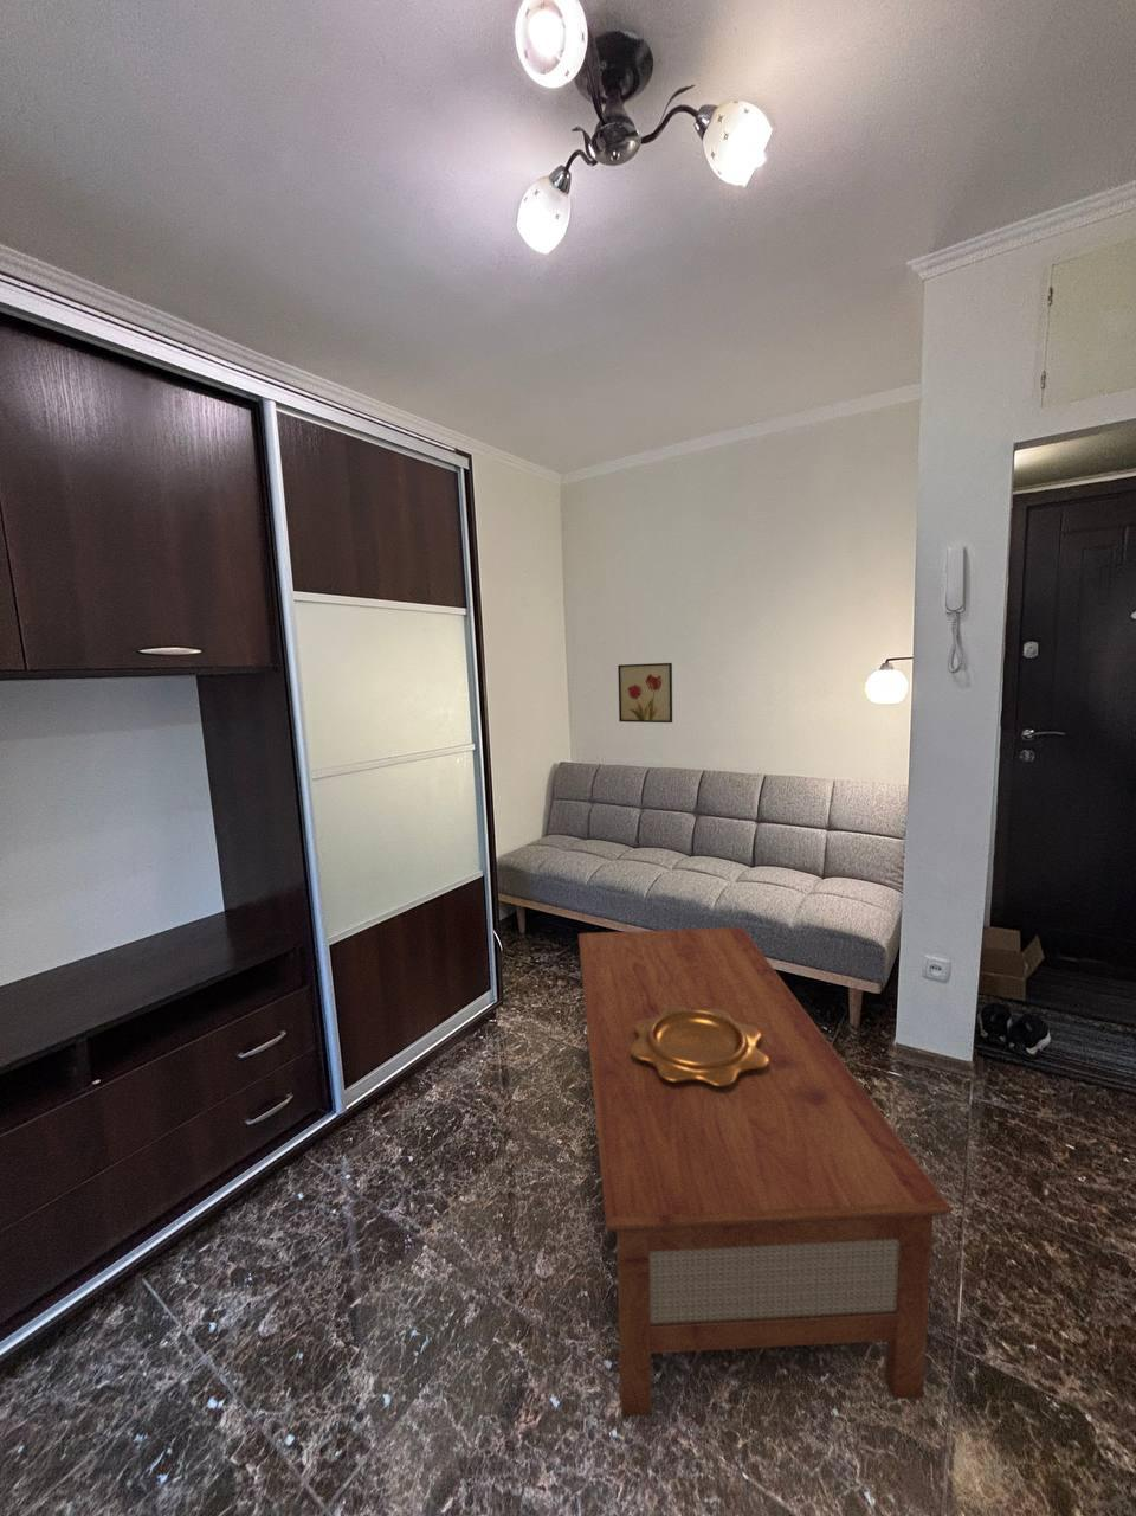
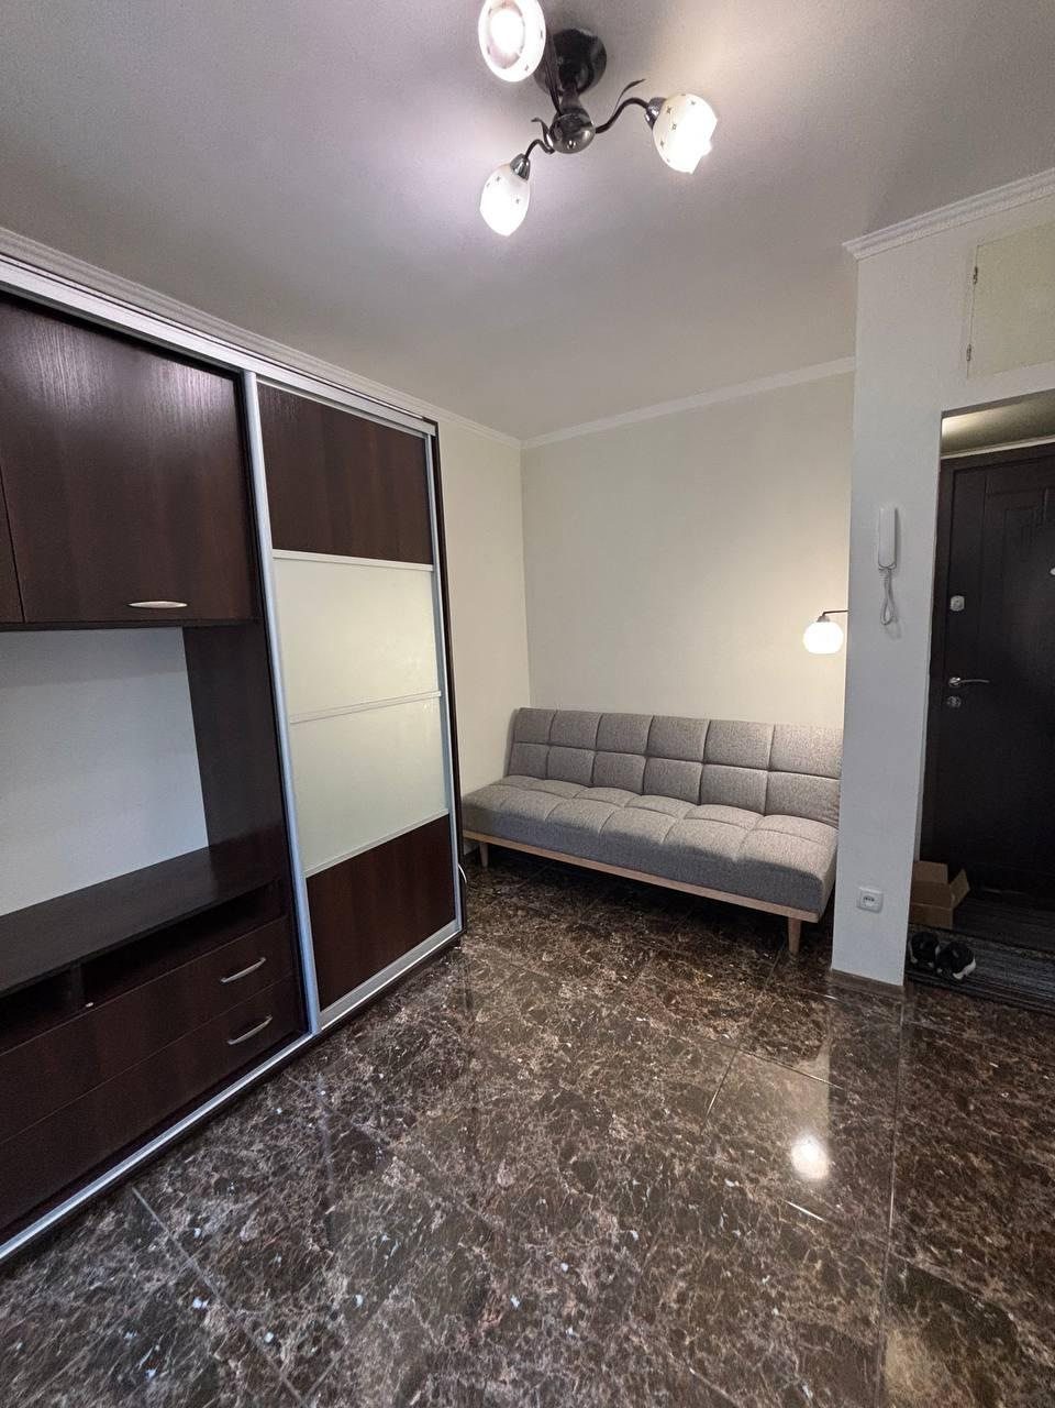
- decorative bowl (697, 1041)
- wall art (644, 692)
- coffee table (699, 1093)
